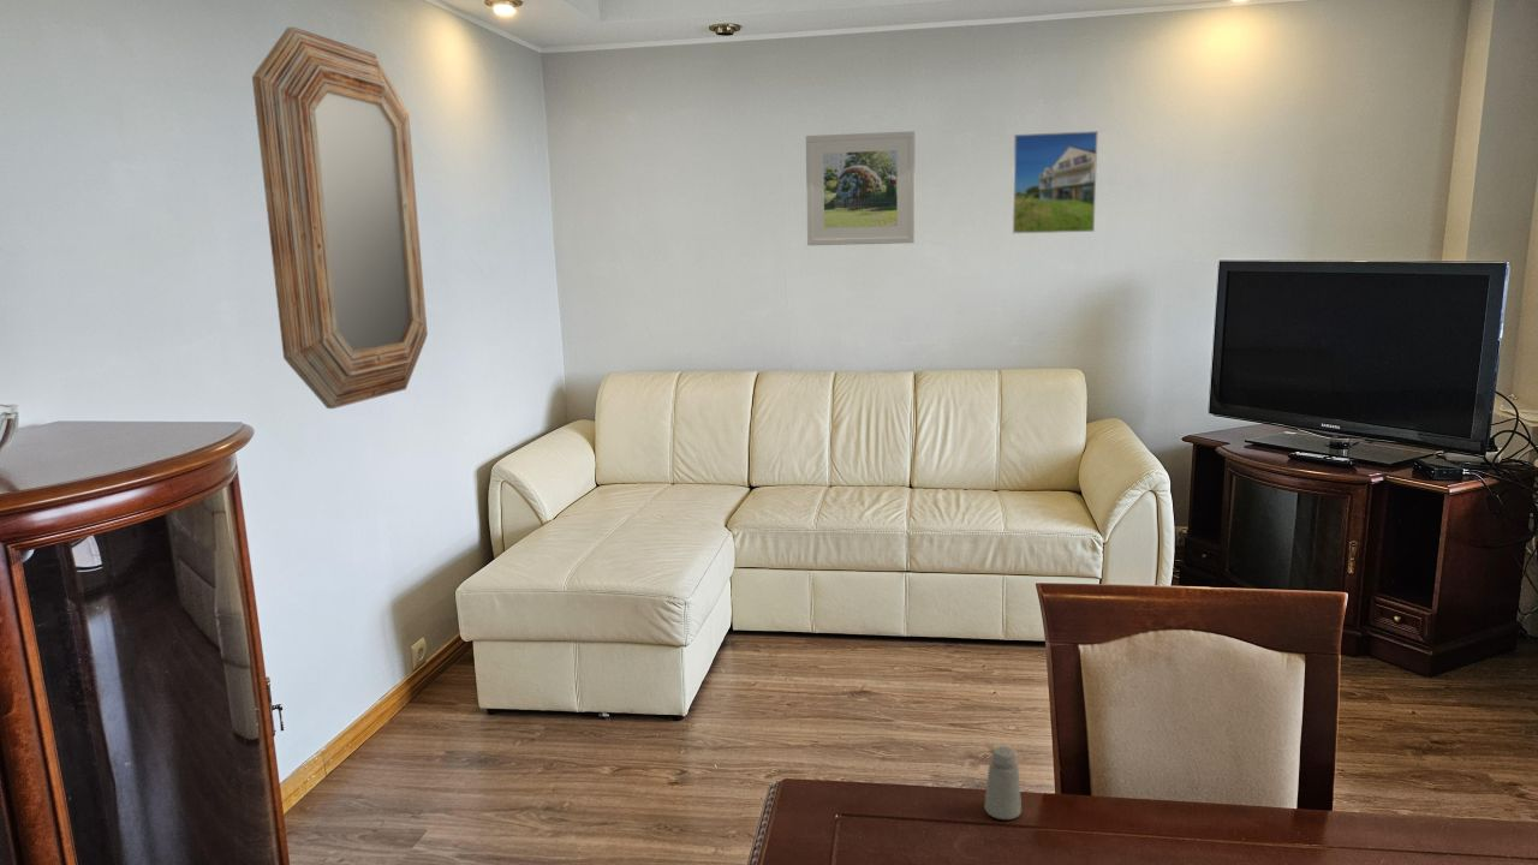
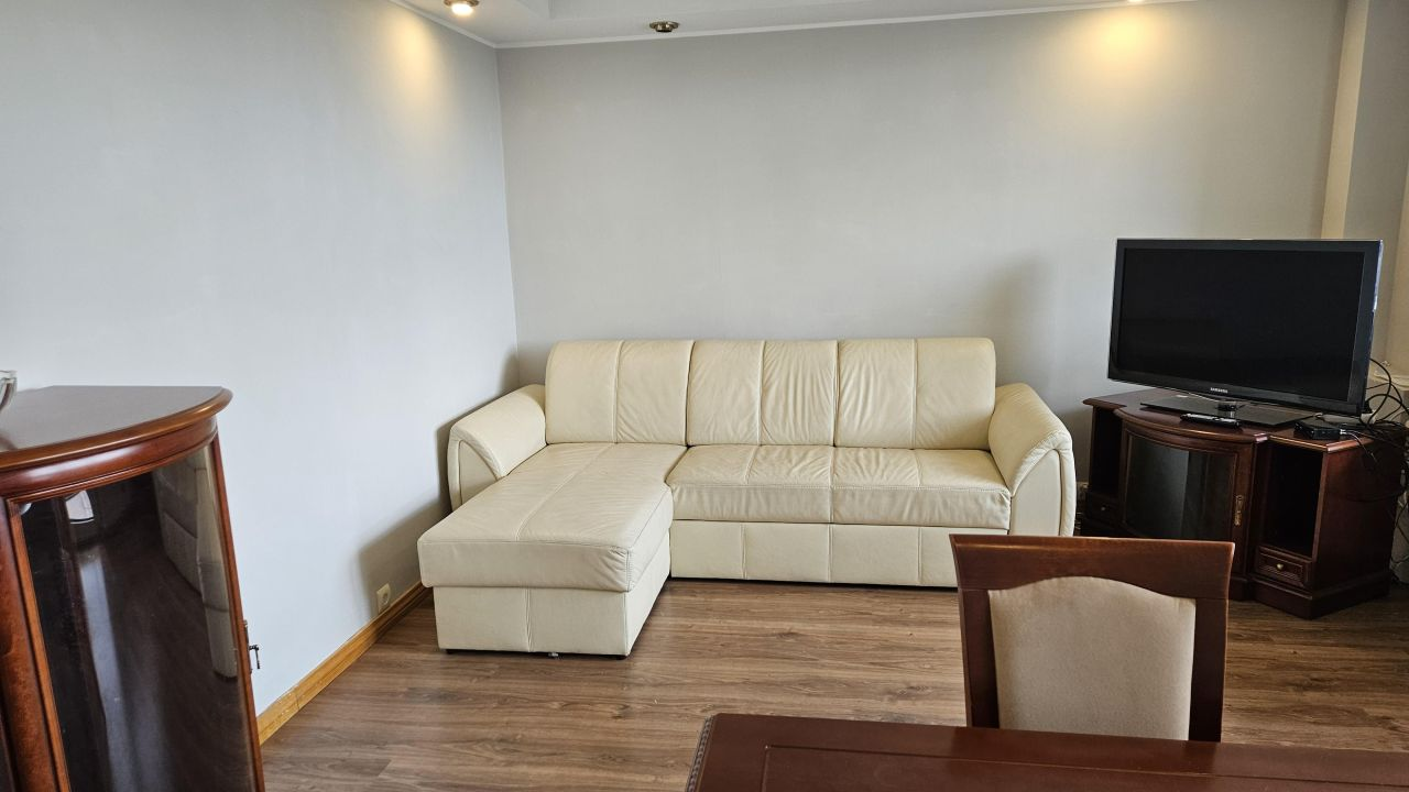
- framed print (860, 189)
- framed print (1054, 183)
- home mirror (358, 225)
- saltshaker (1003, 780)
